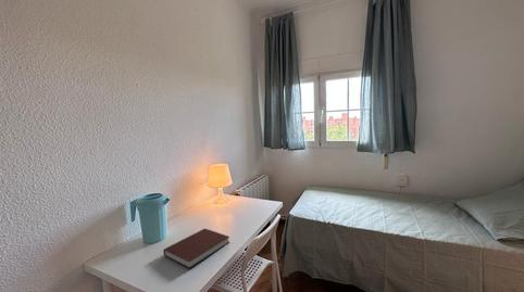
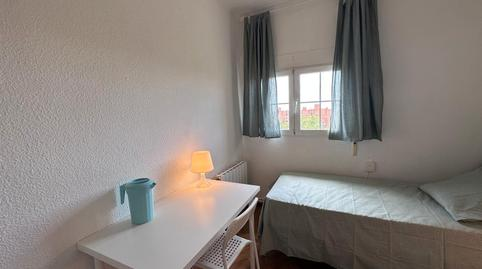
- notebook (198, 245)
